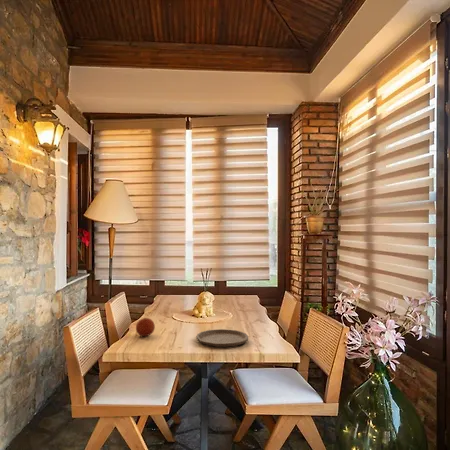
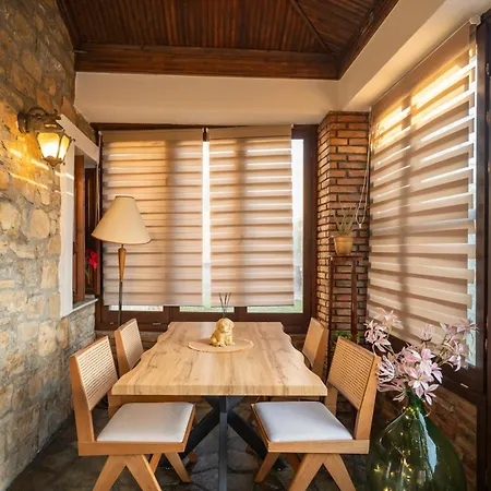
- fruit (145, 326)
- plate (222, 338)
